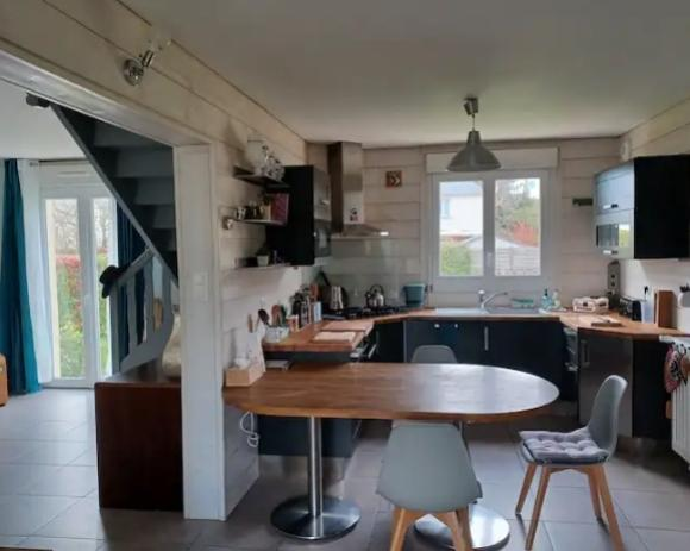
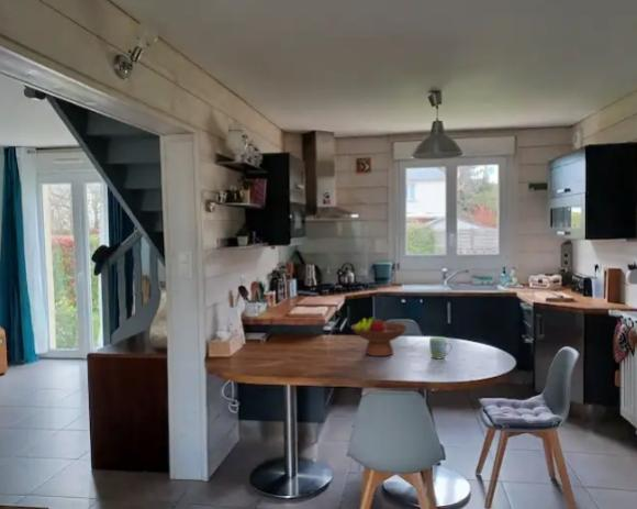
+ mug (440, 347)
+ fruit bowl (379, 334)
